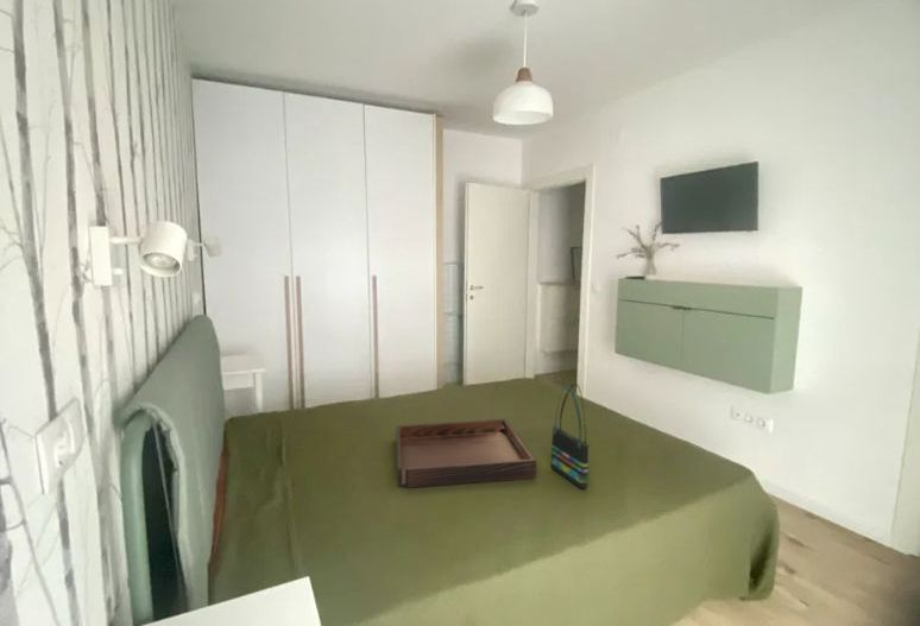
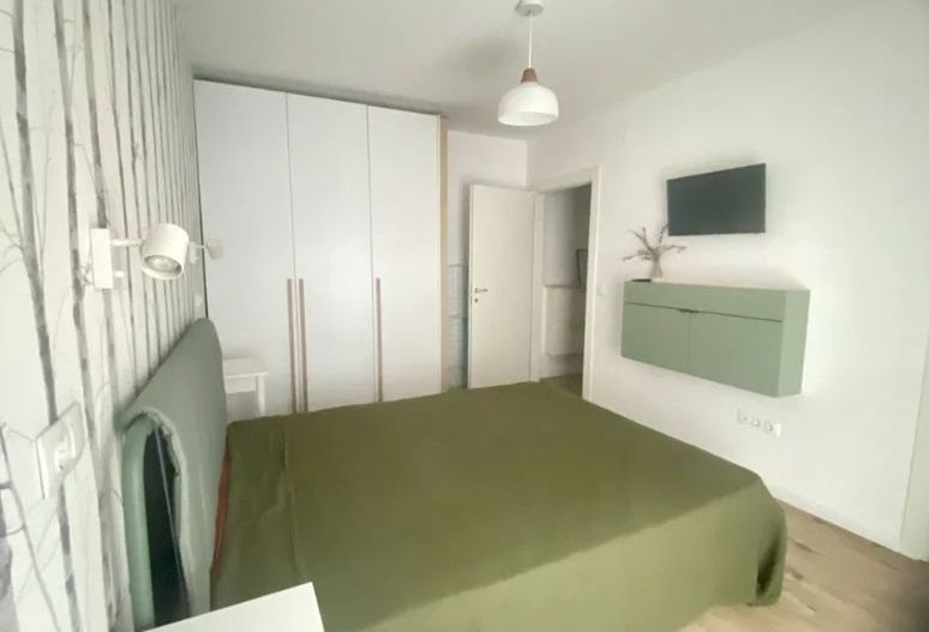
- tote bag (568, 434)
- serving tray (459, 449)
